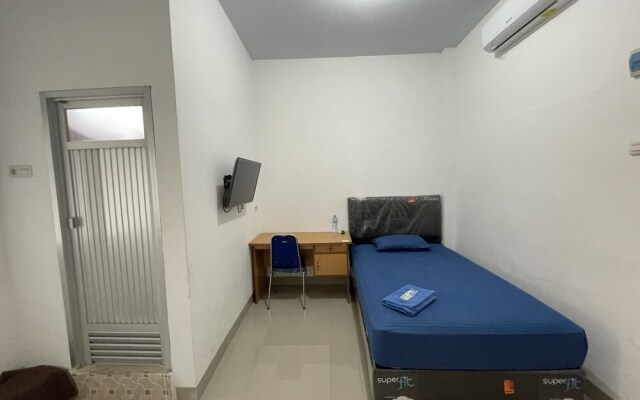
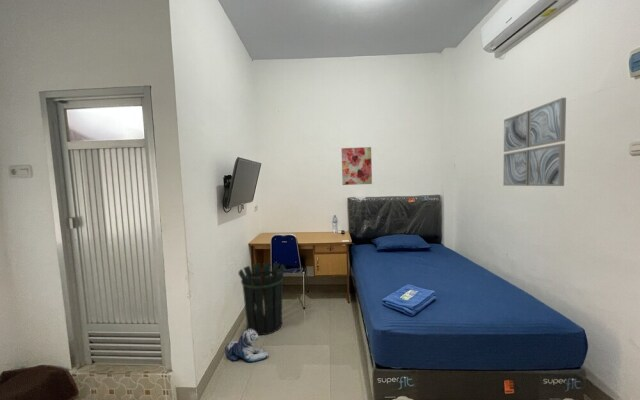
+ plush toy (246, 341)
+ waste bin (264, 297)
+ wall art (529, 147)
+ wall art (356, 166)
